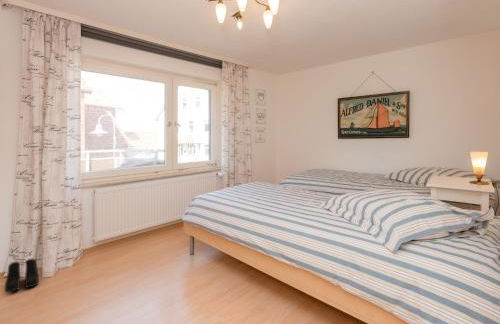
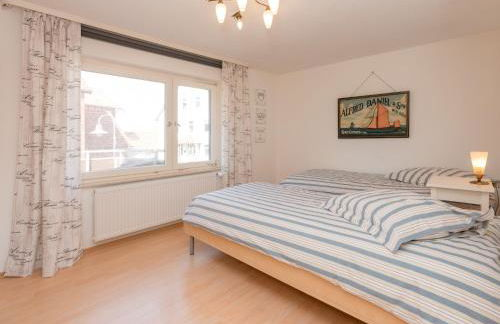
- boots (25, 273)
